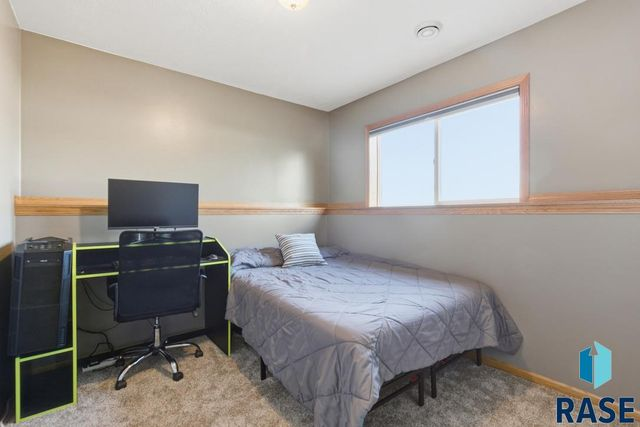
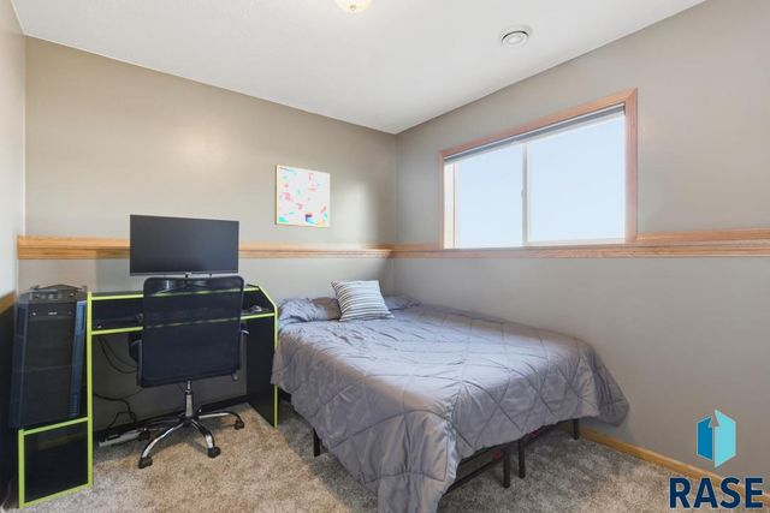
+ wall art (303, 197)
